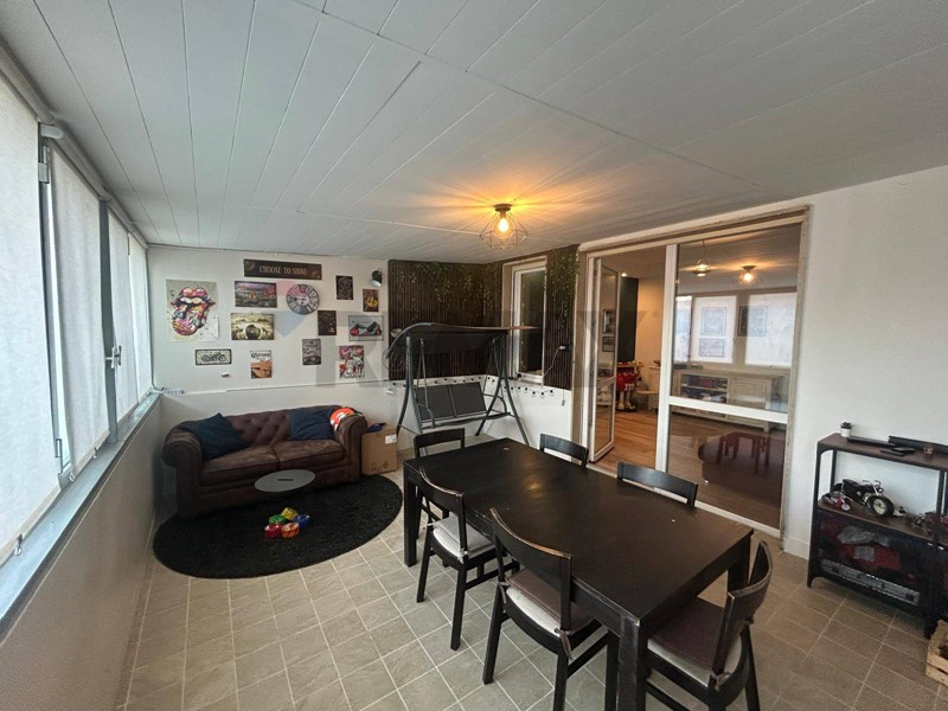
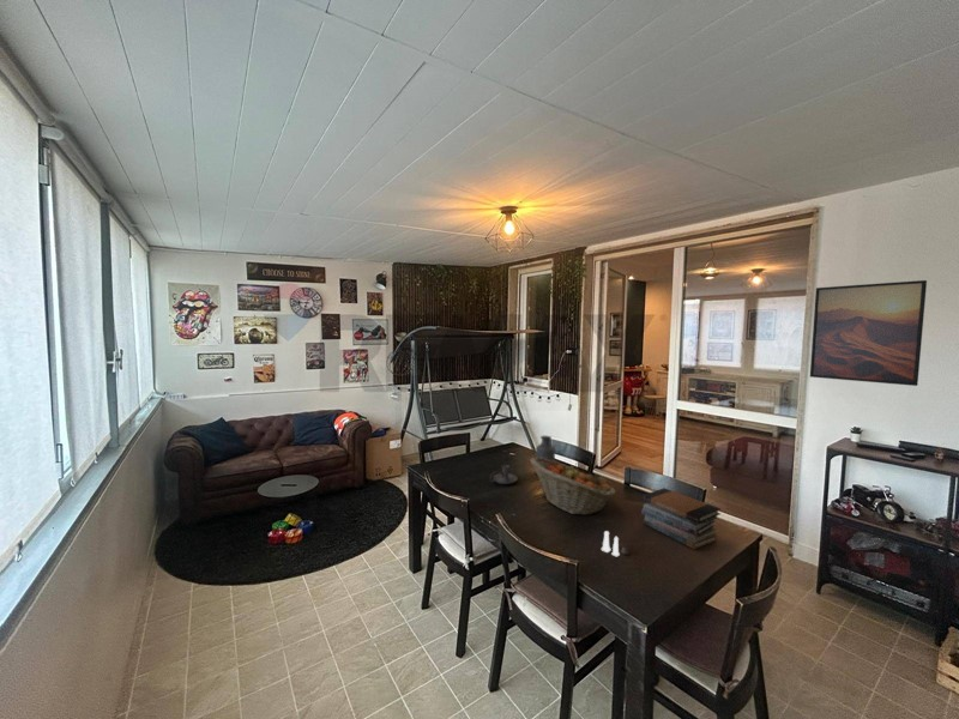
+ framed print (862, 332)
+ salt and pepper shaker set (614, 540)
+ book stack (678, 515)
+ fruit basket (571, 482)
+ bottle (544, 455)
+ candle holder (502, 473)
